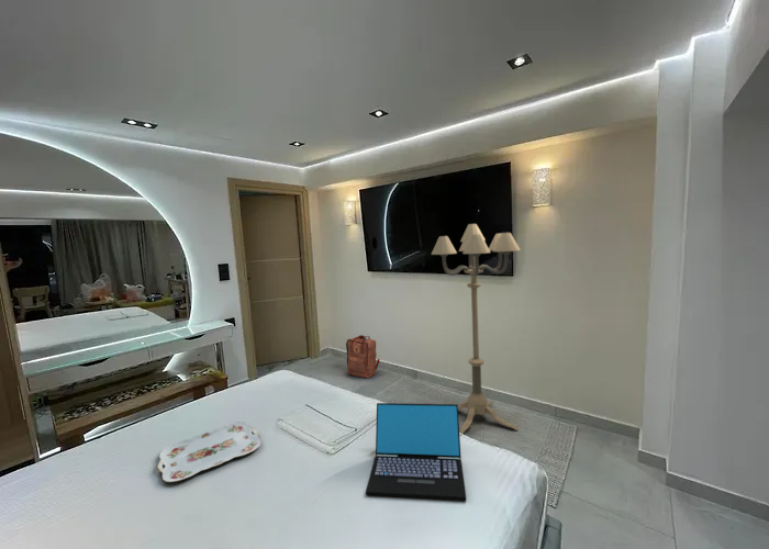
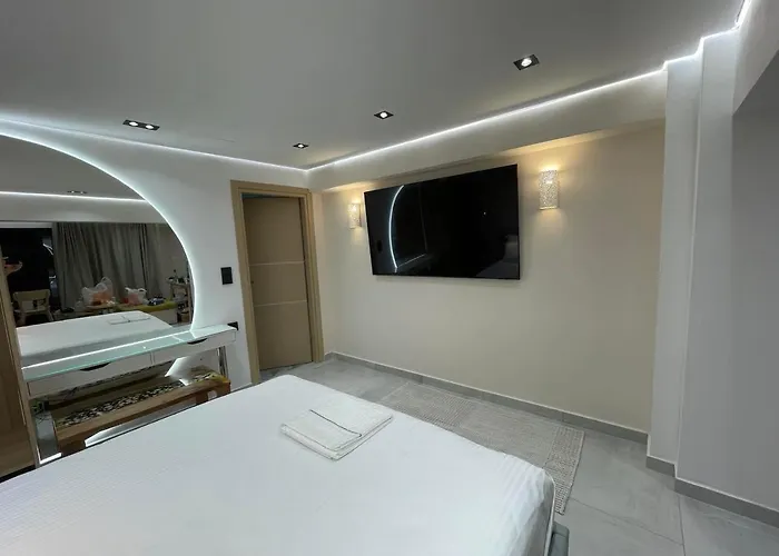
- serving tray (211, 448)
- laptop (415, 445)
- floor lamp (475, 323)
- backpack (361, 354)
